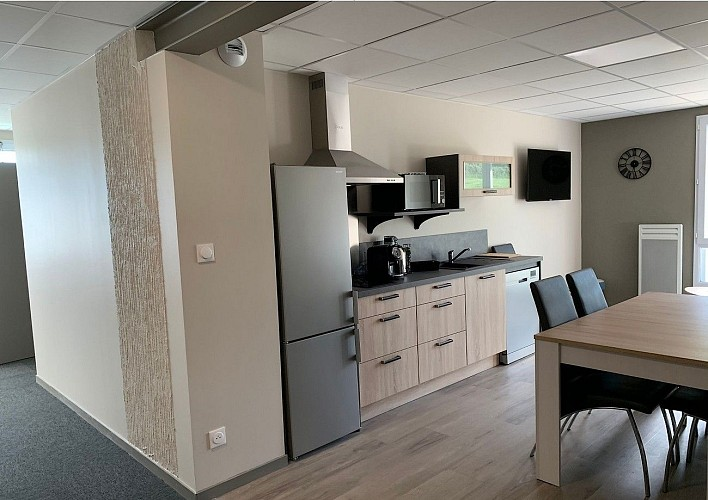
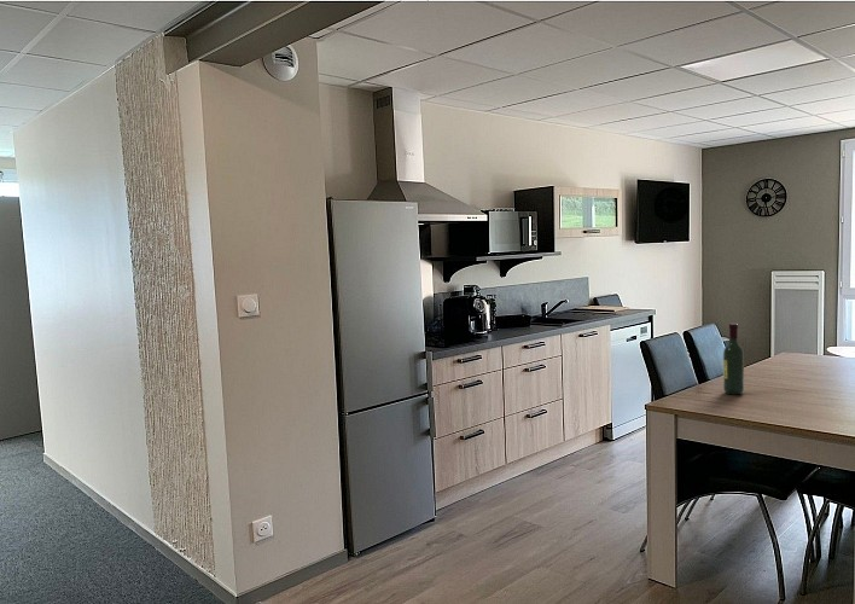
+ wine bottle (733, 358)
